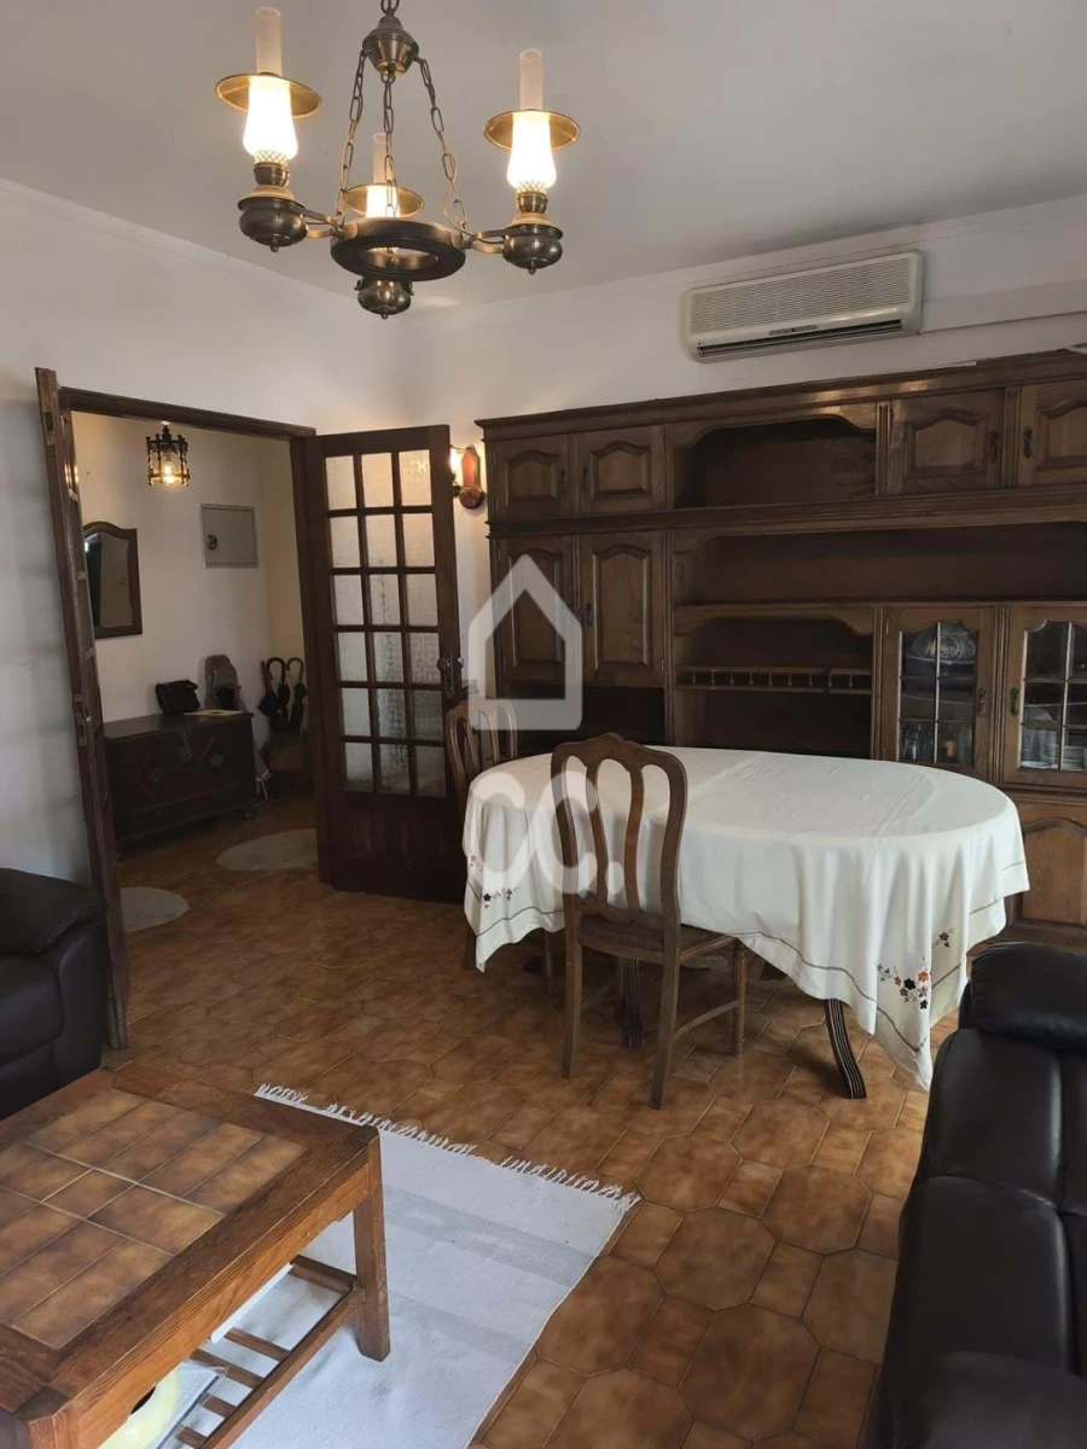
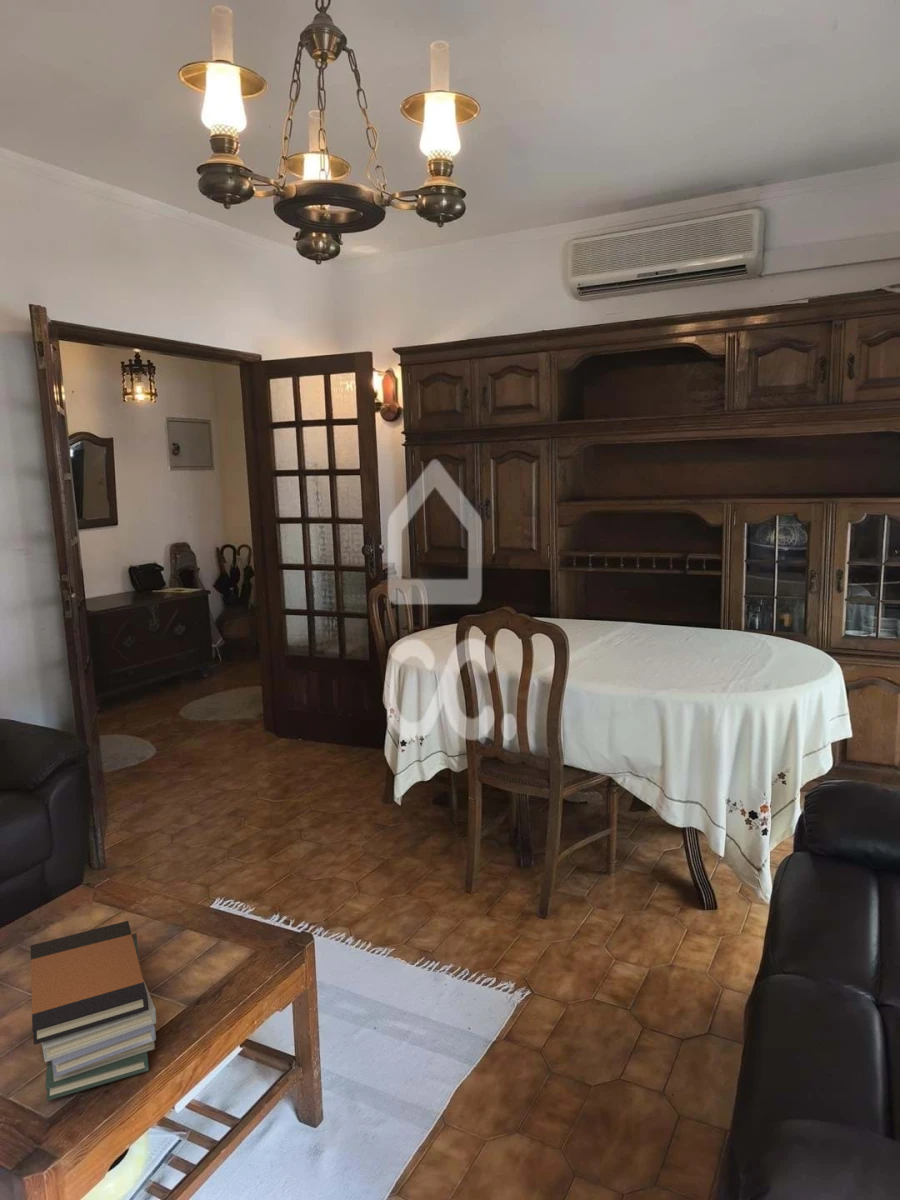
+ book stack (92, 1004)
